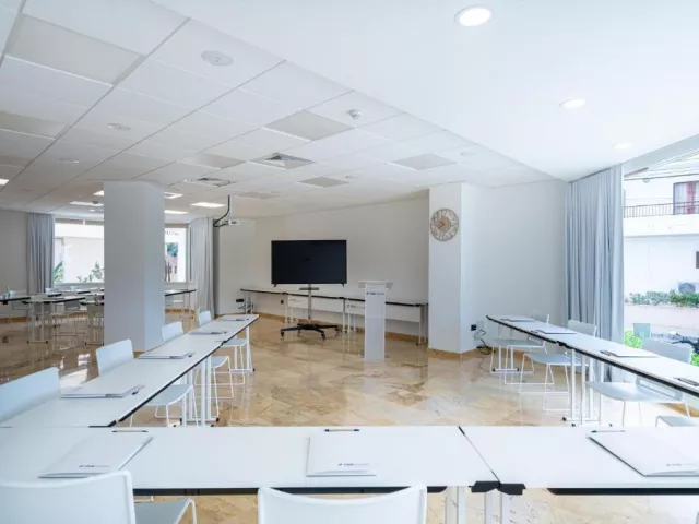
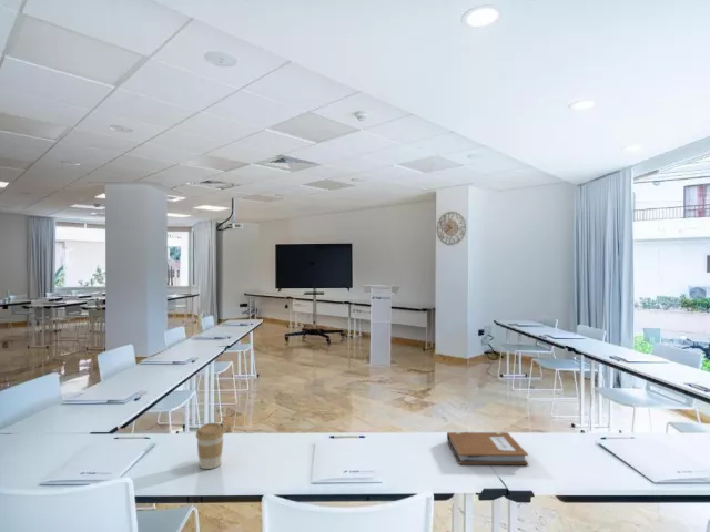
+ coffee cup (210, 444)
+ notebook (486, 447)
